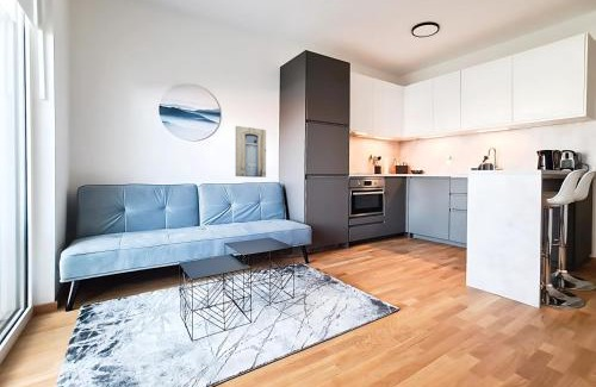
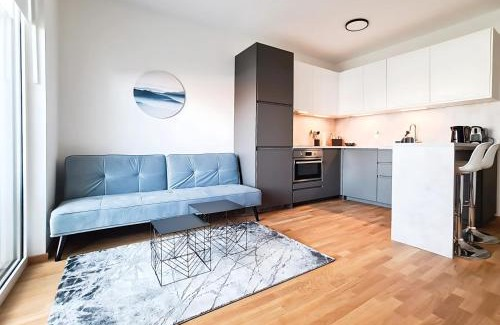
- wall art (250, 152)
